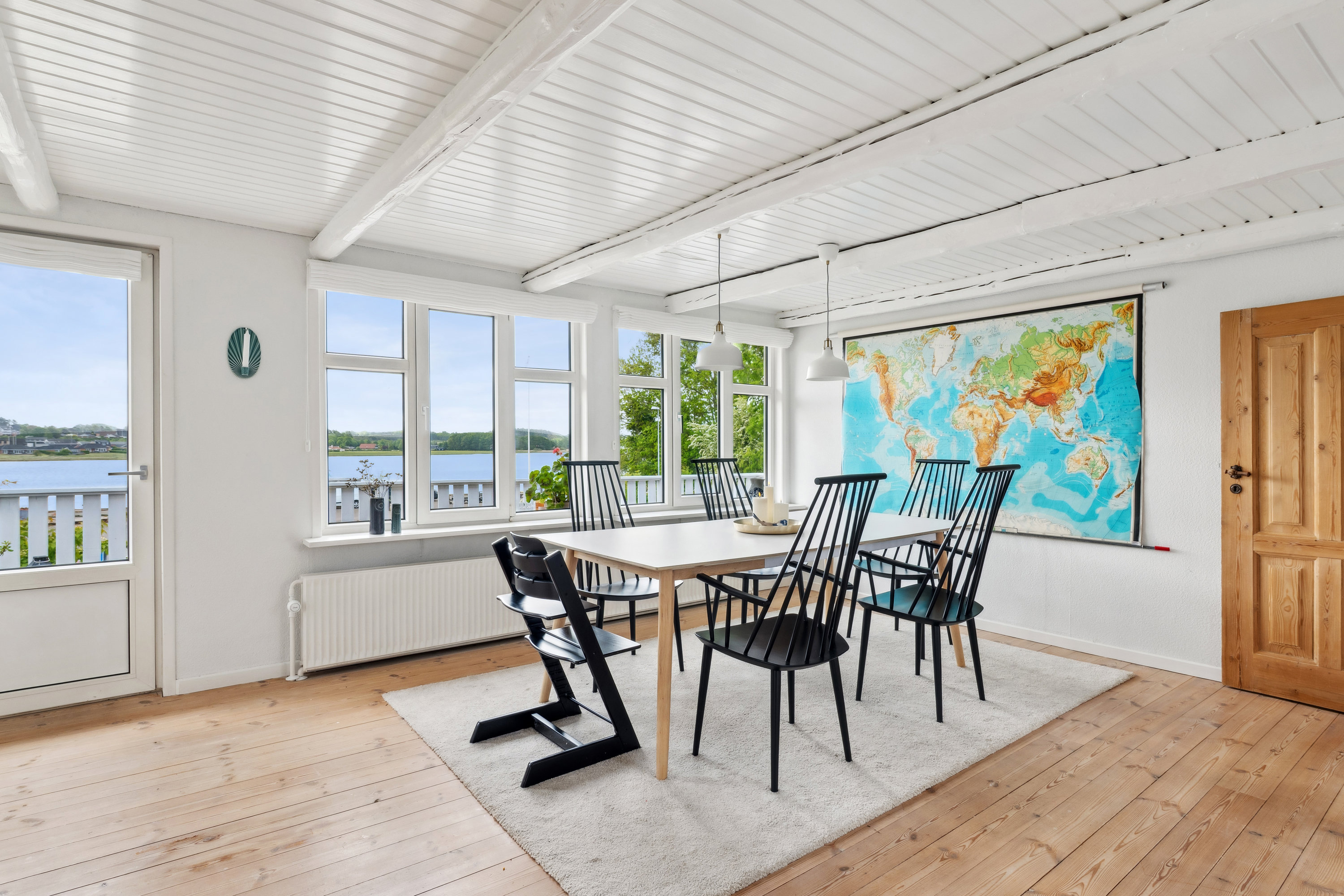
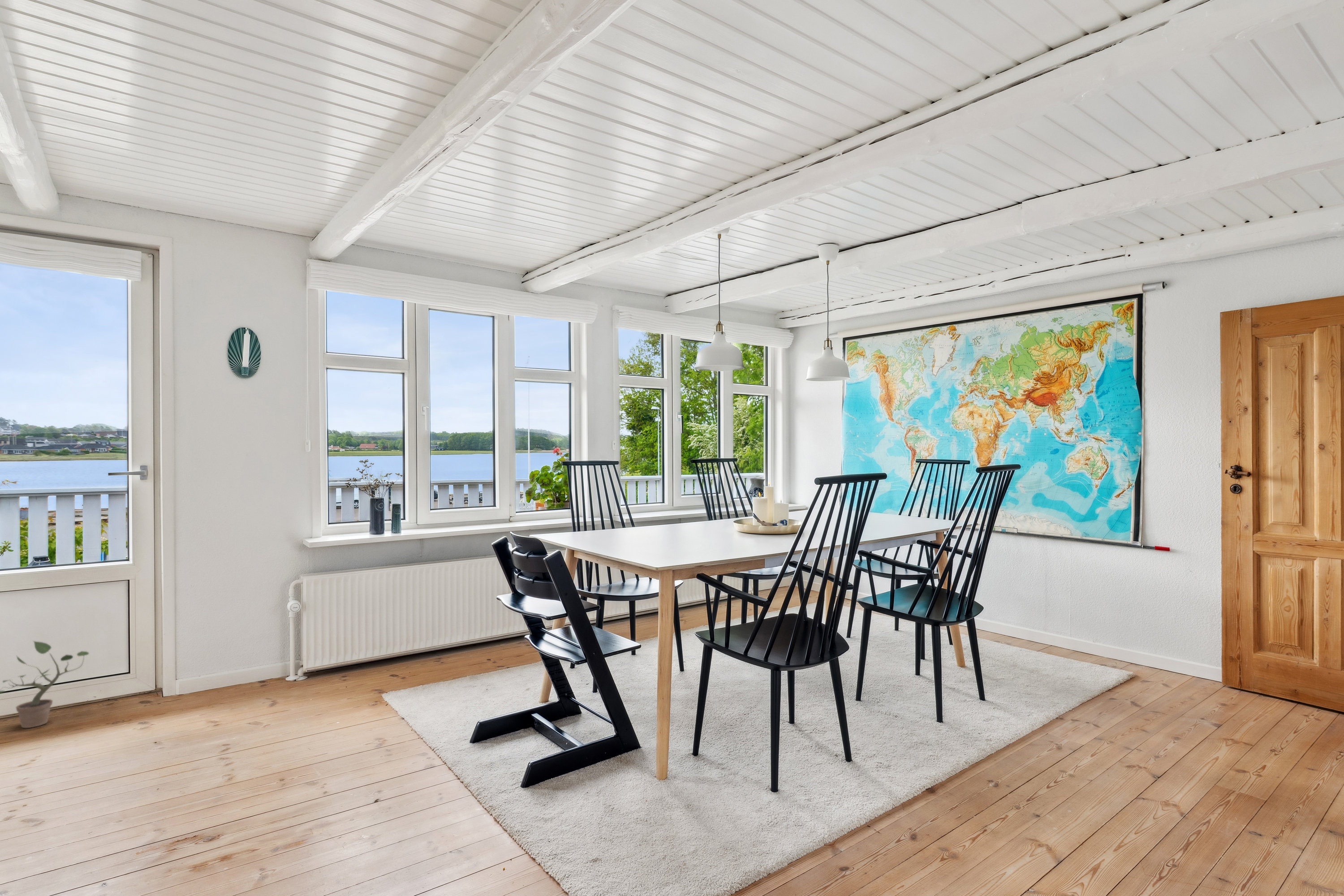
+ potted plant (41, 683)
